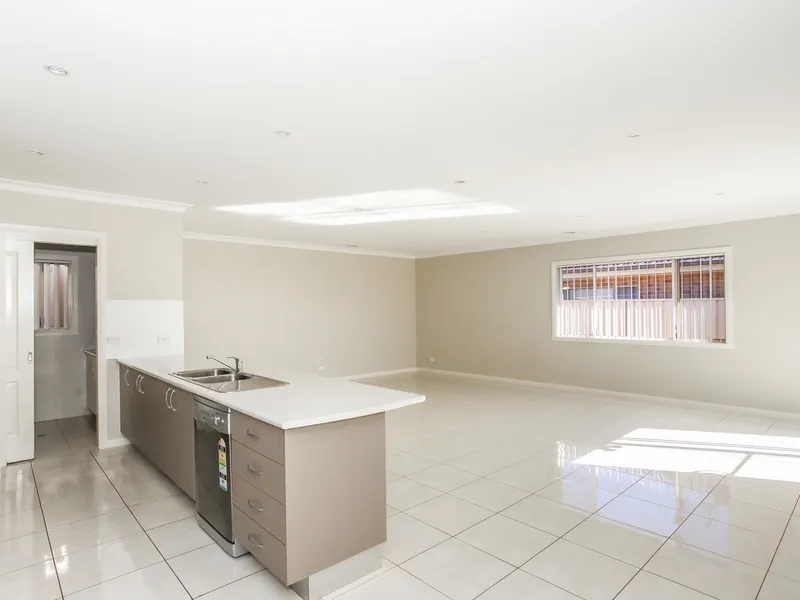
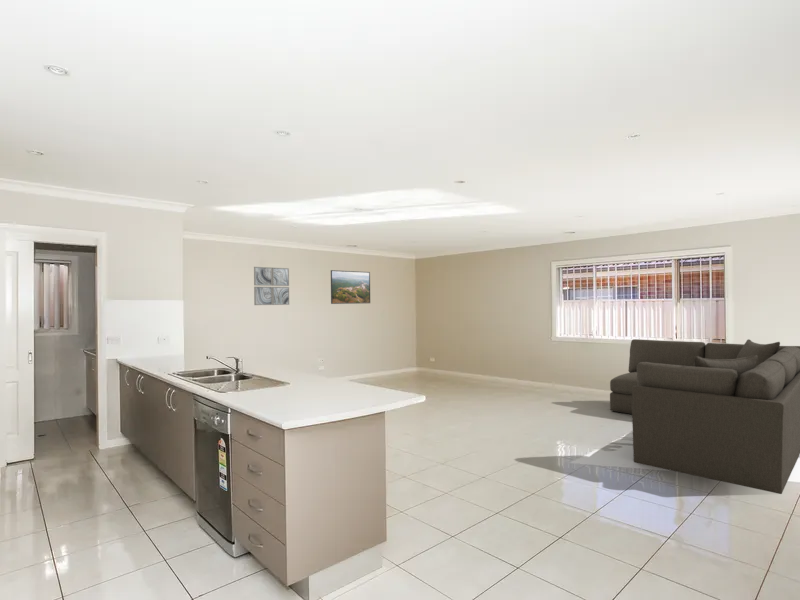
+ sofa (684, 387)
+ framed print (351, 287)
+ wall art (272, 285)
